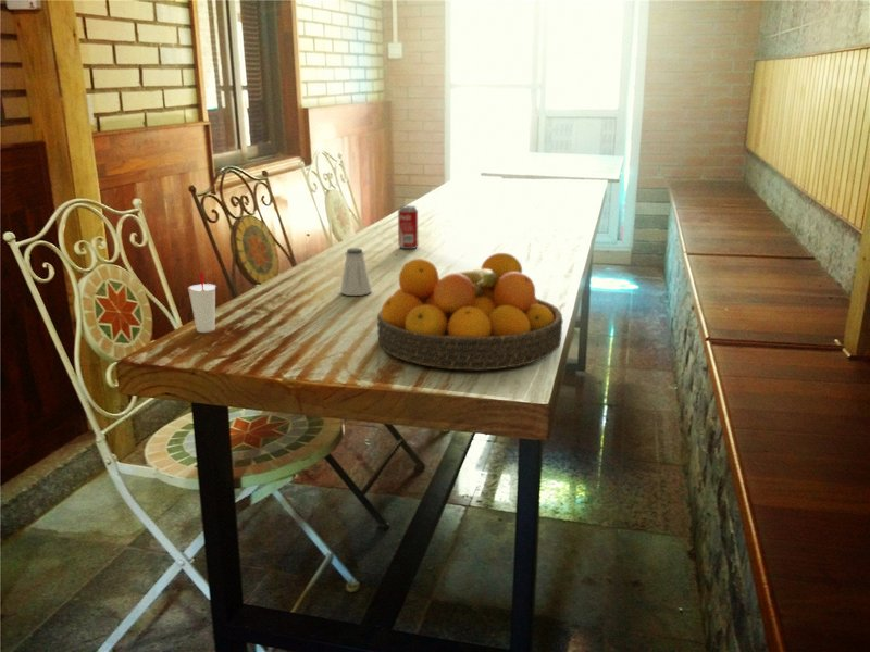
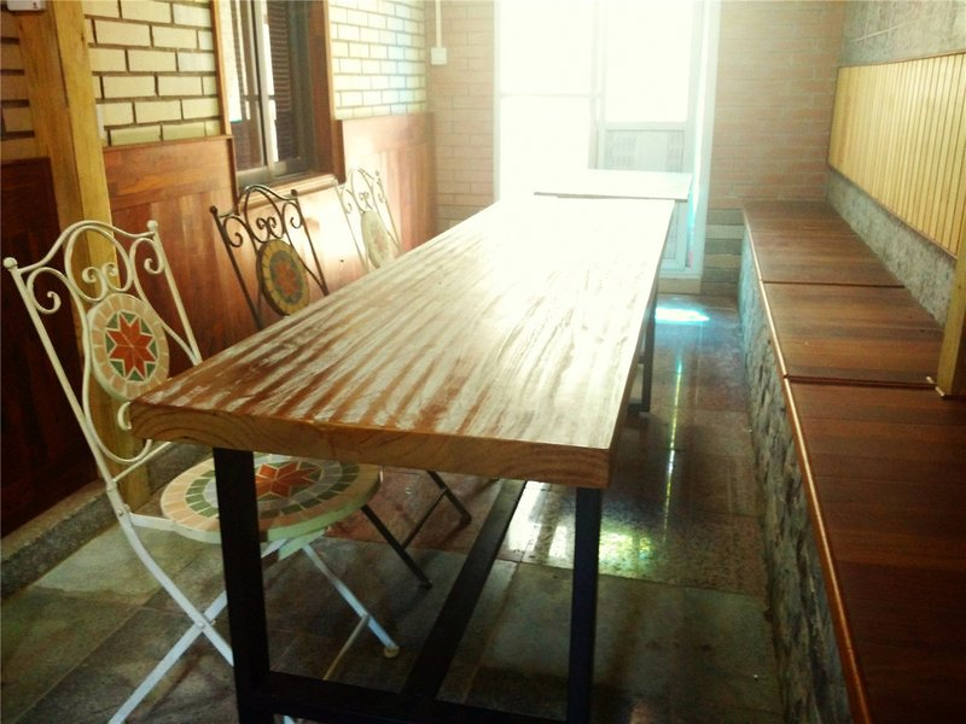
- cup (202, 301)
- fruit bowl (469, 300)
- saltshaker (355, 271)
- beverage can (408, 227)
